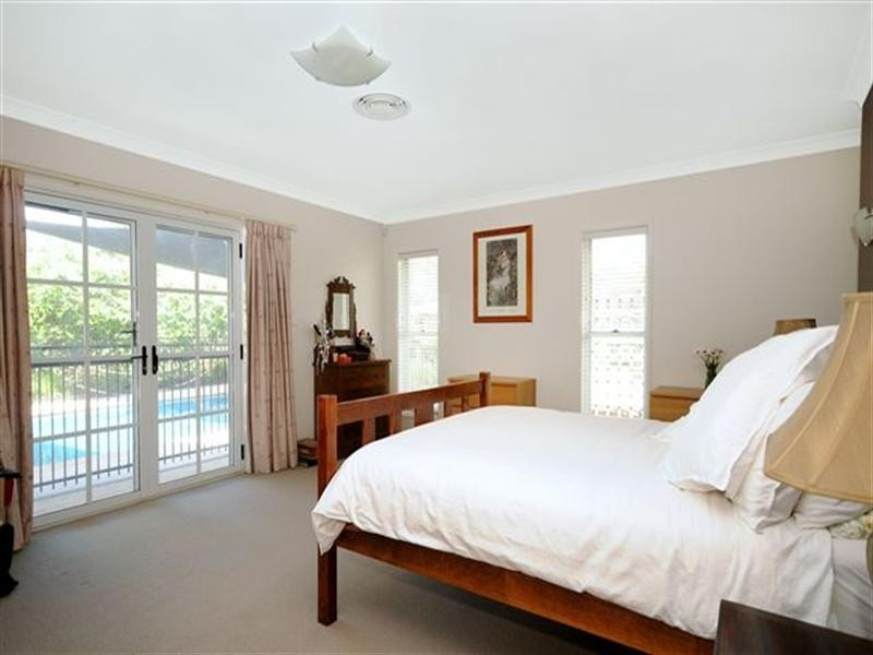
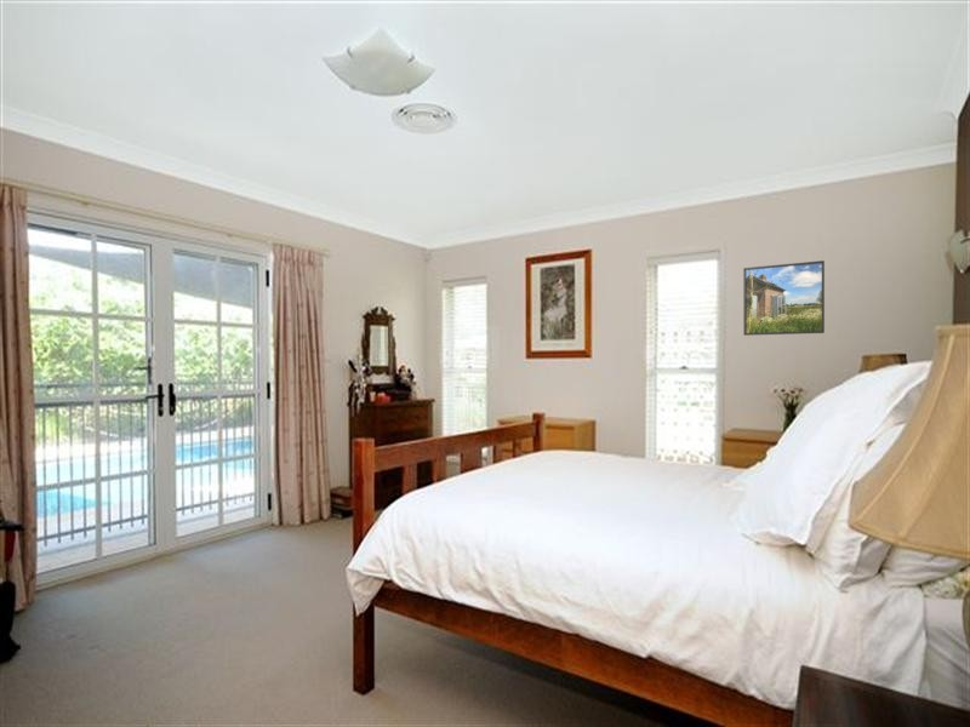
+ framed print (782, 299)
